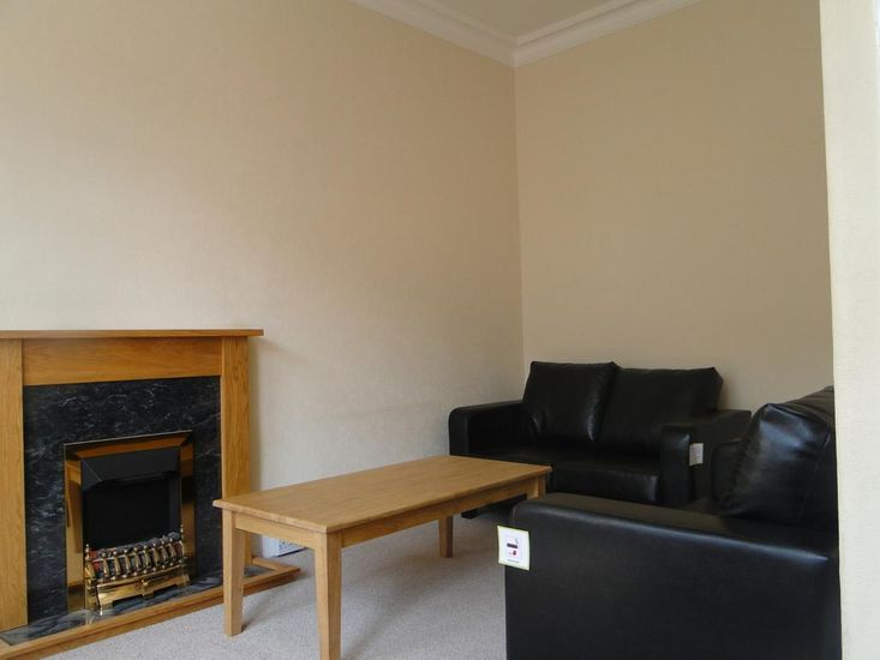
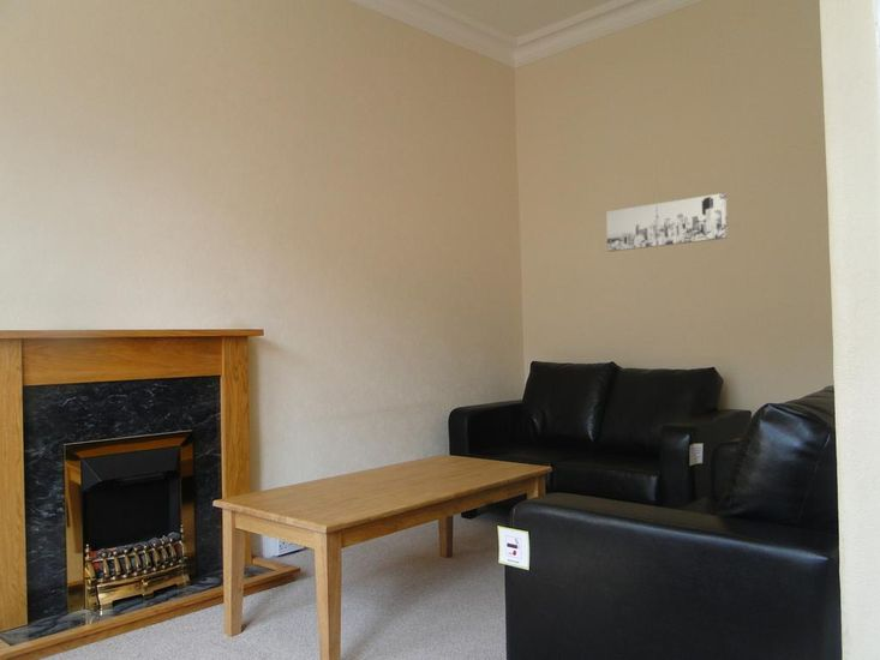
+ wall art (663, 223)
